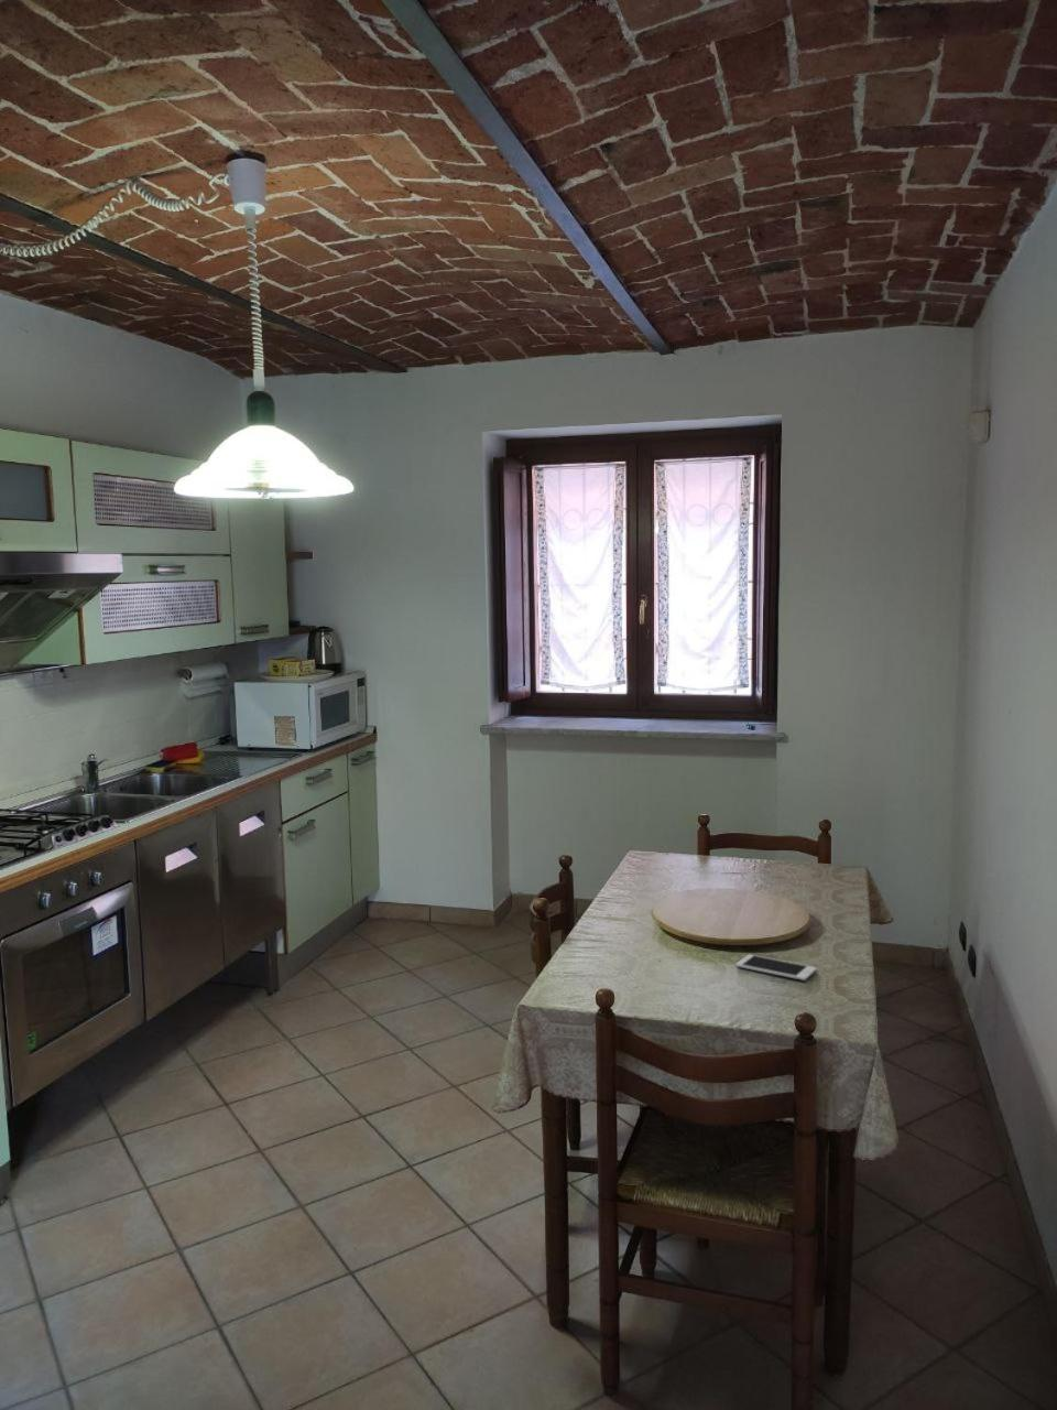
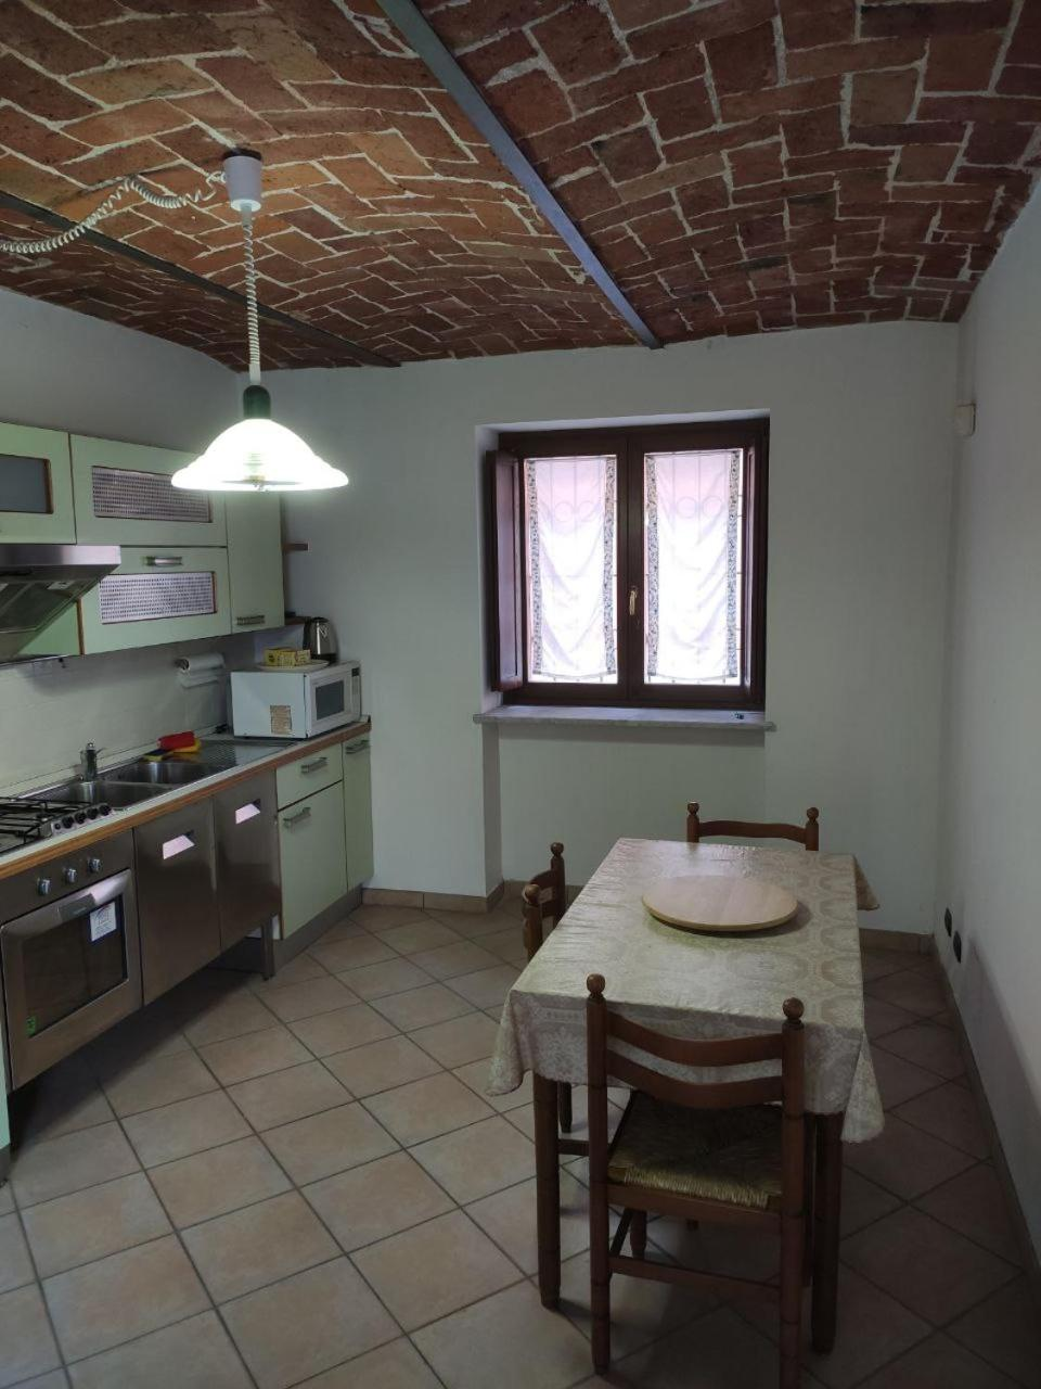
- cell phone (775, 966)
